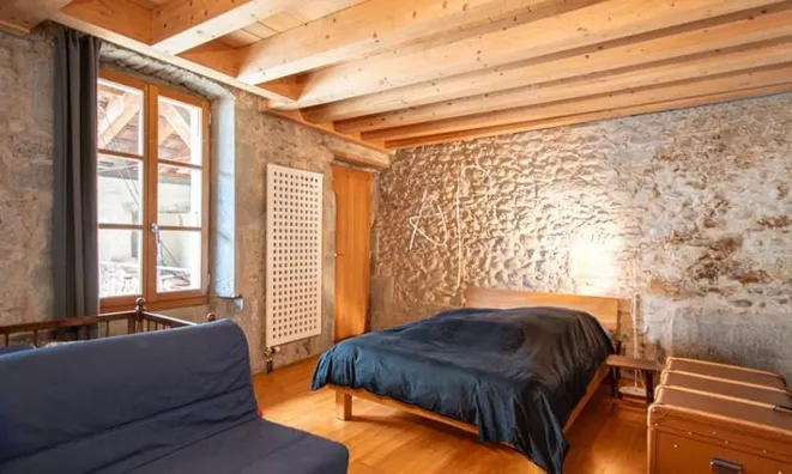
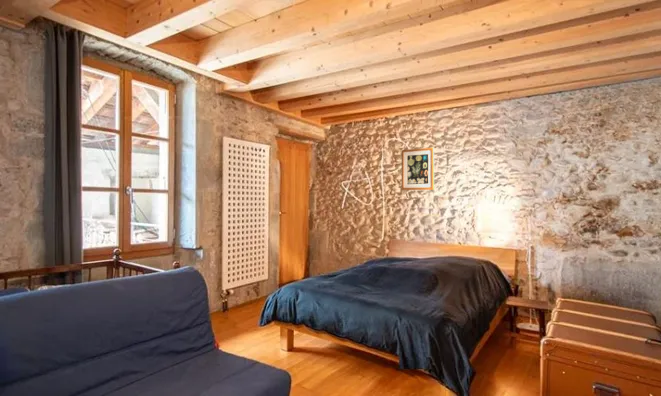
+ wall art (417, 169)
